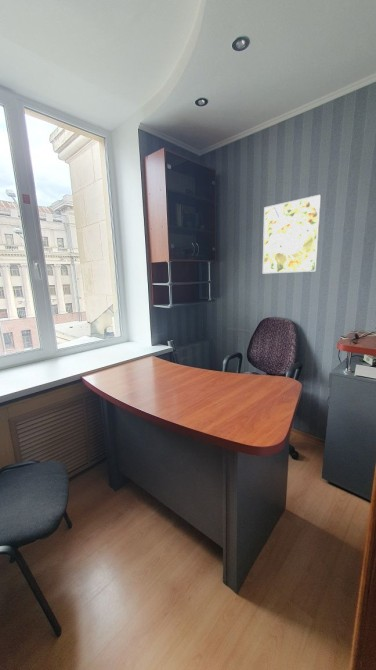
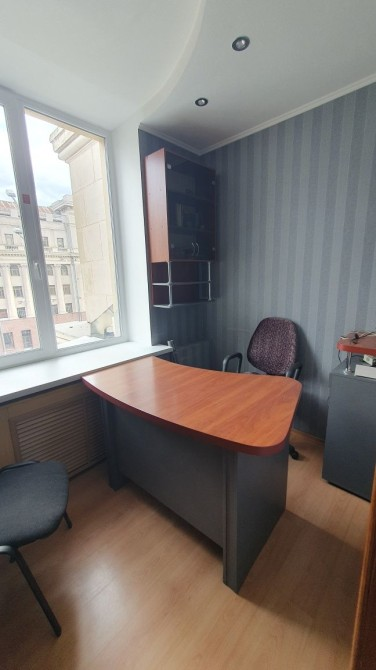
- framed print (289, 238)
